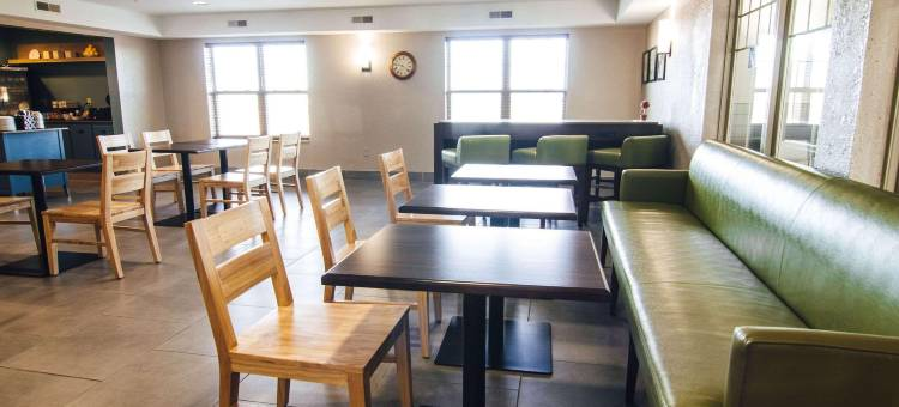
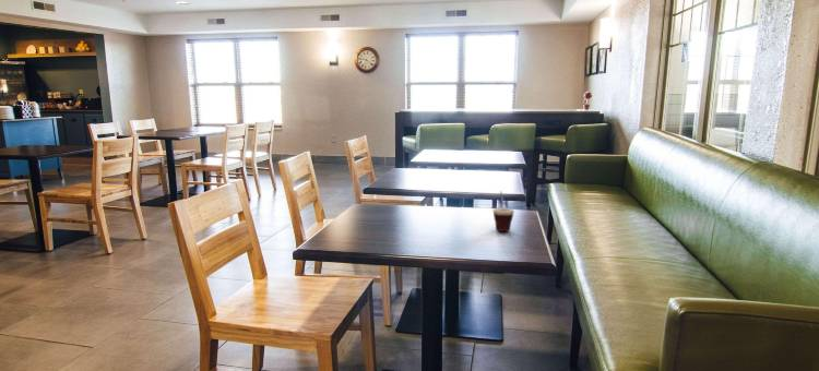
+ cup (502, 211)
